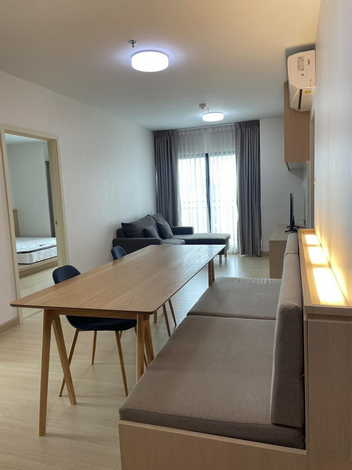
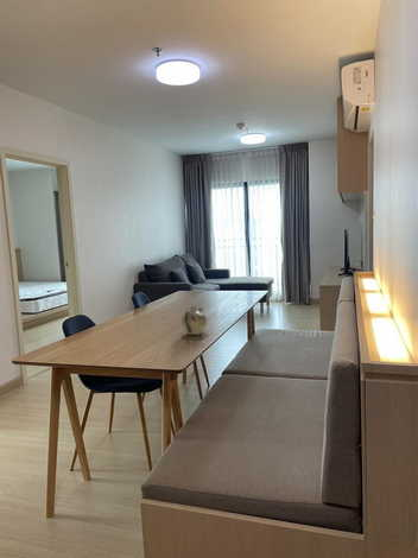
+ teapot (194, 319)
